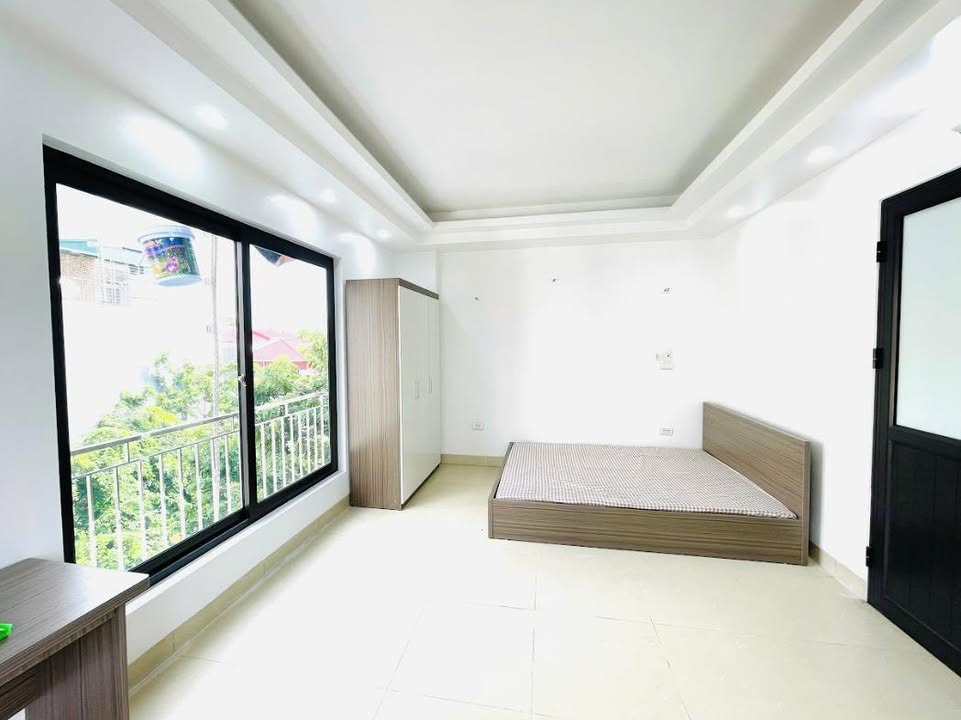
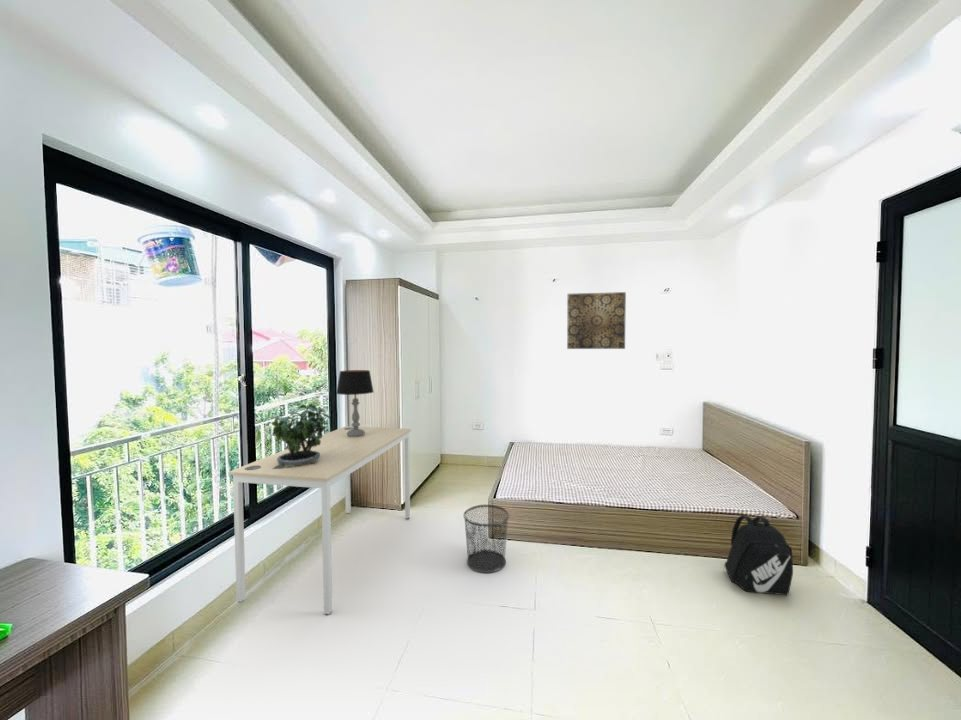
+ backpack (755, 548)
+ desk (345, 498)
+ table lamp (355, 403)
+ wall art (595, 321)
+ trash can (486, 537)
+ potted plant (301, 431)
